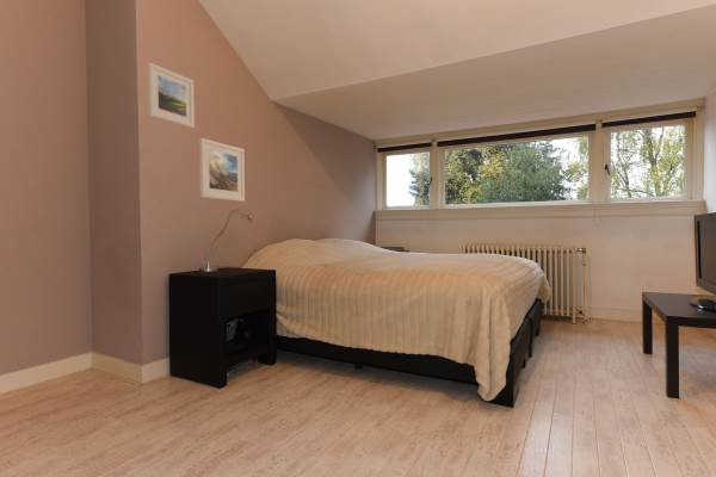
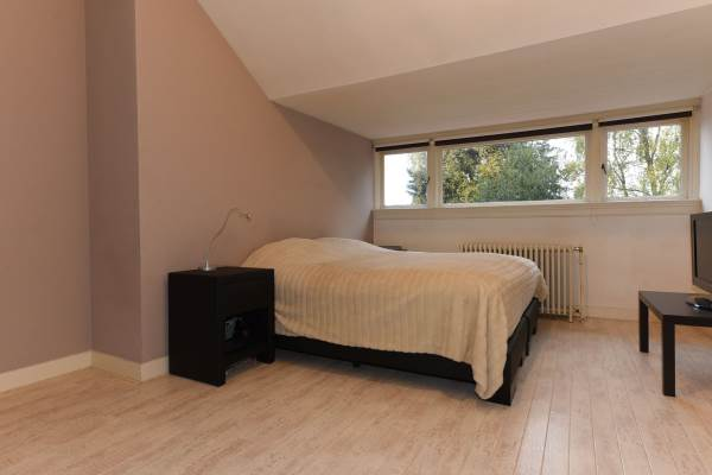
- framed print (172, 97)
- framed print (223, 172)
